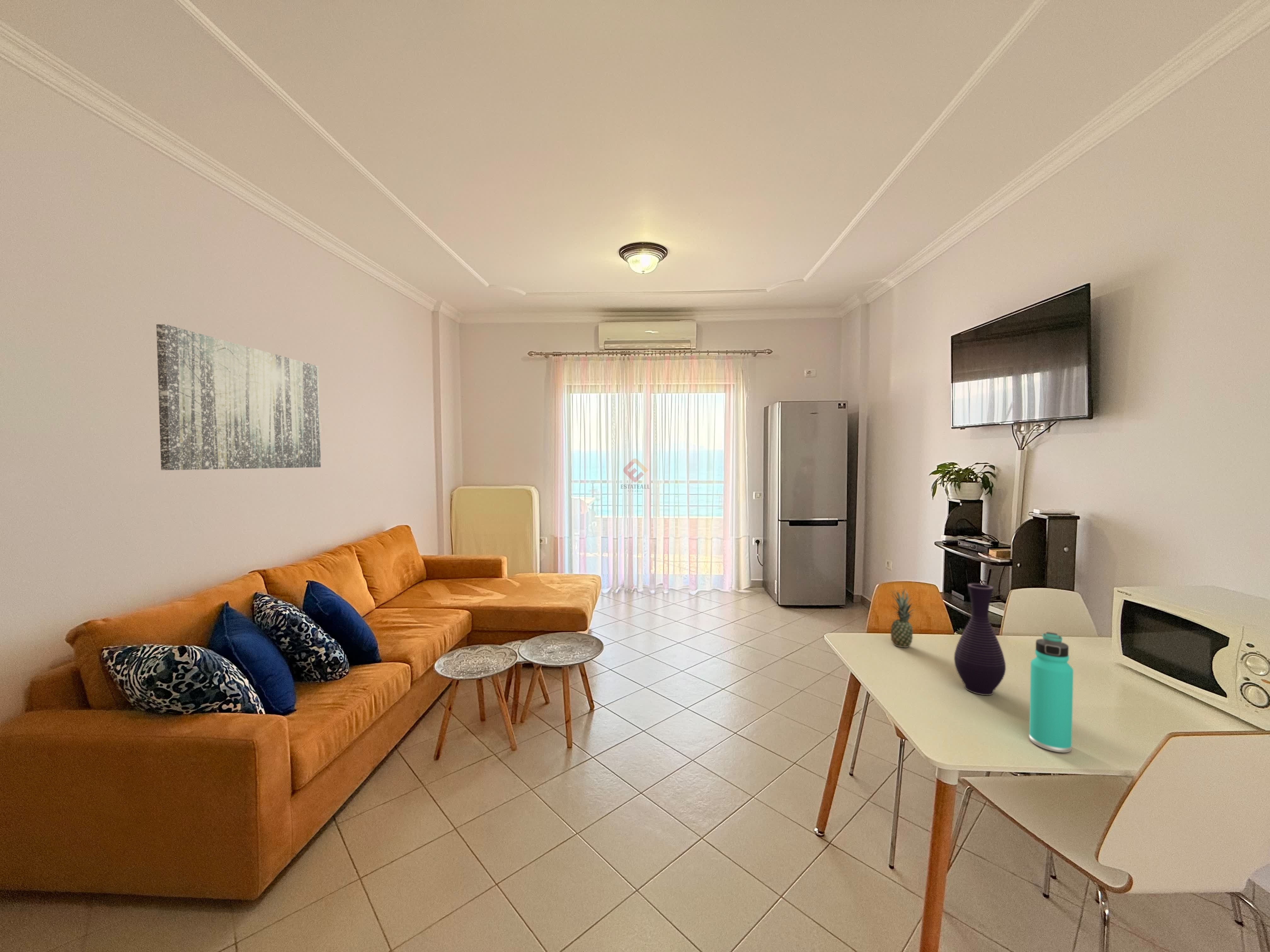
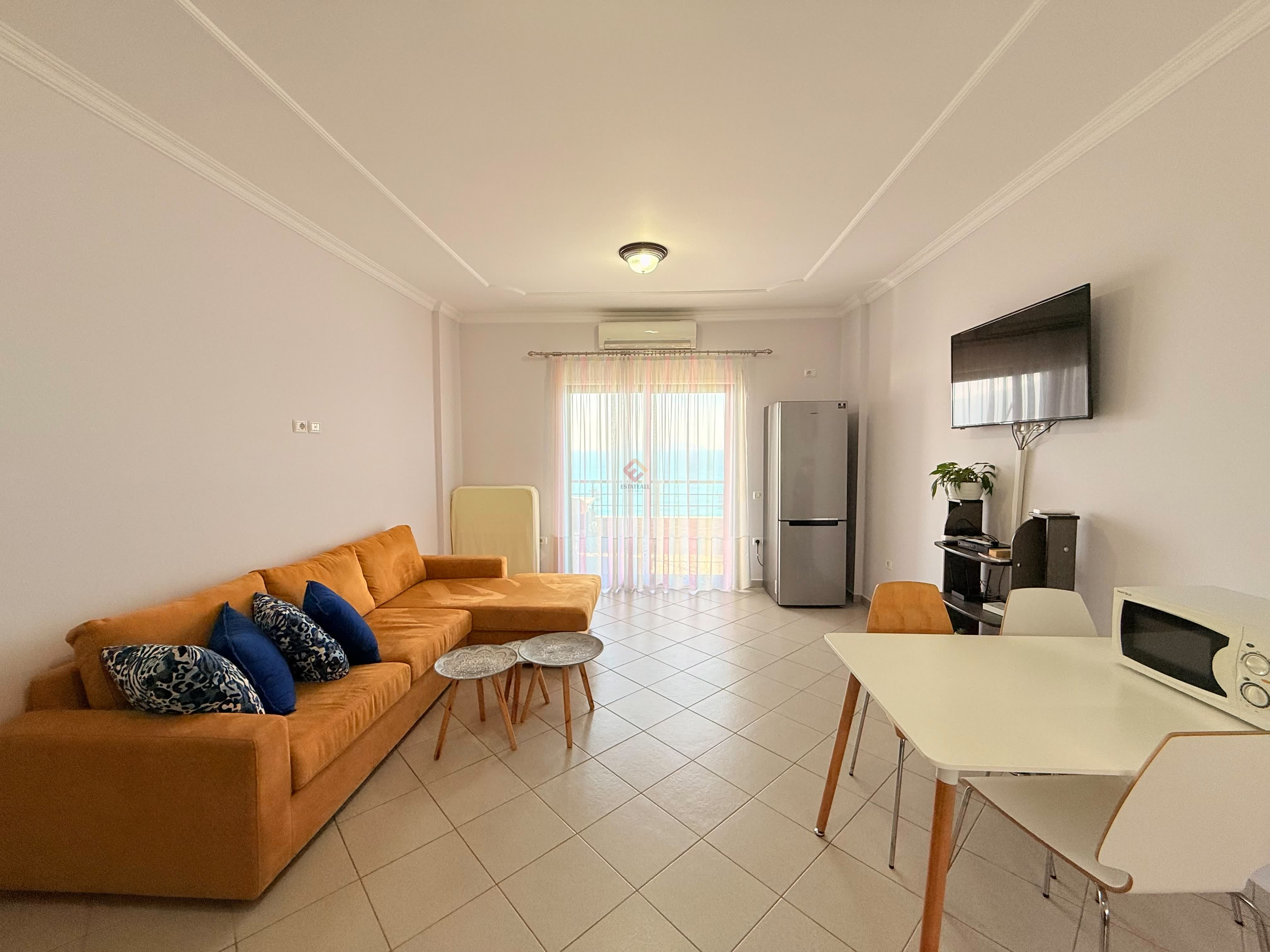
- fruit (902, 617)
- wall art (254, 409)
- thermos bottle (1051, 689)
- vase (980, 638)
